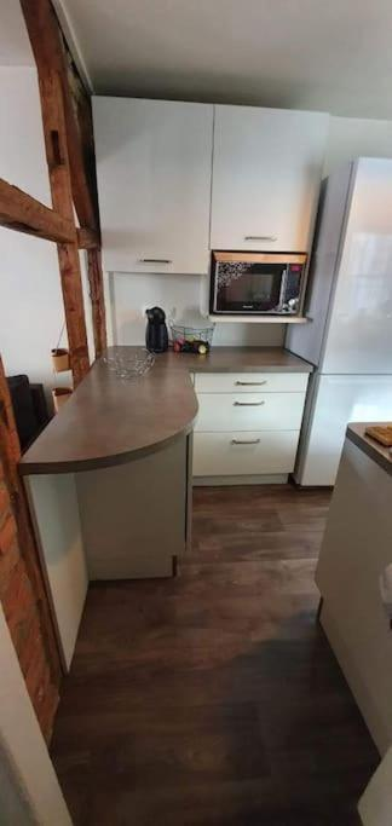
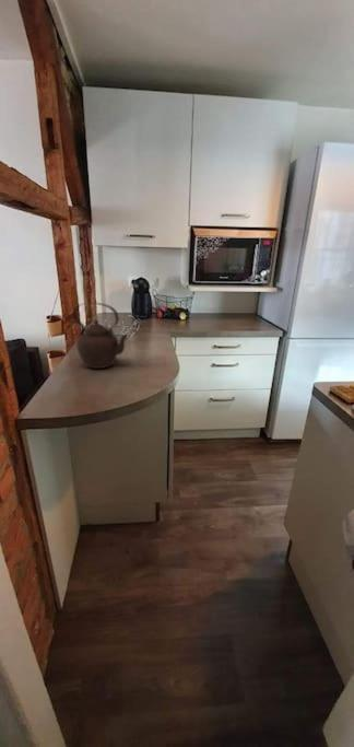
+ teapot (102, 335)
